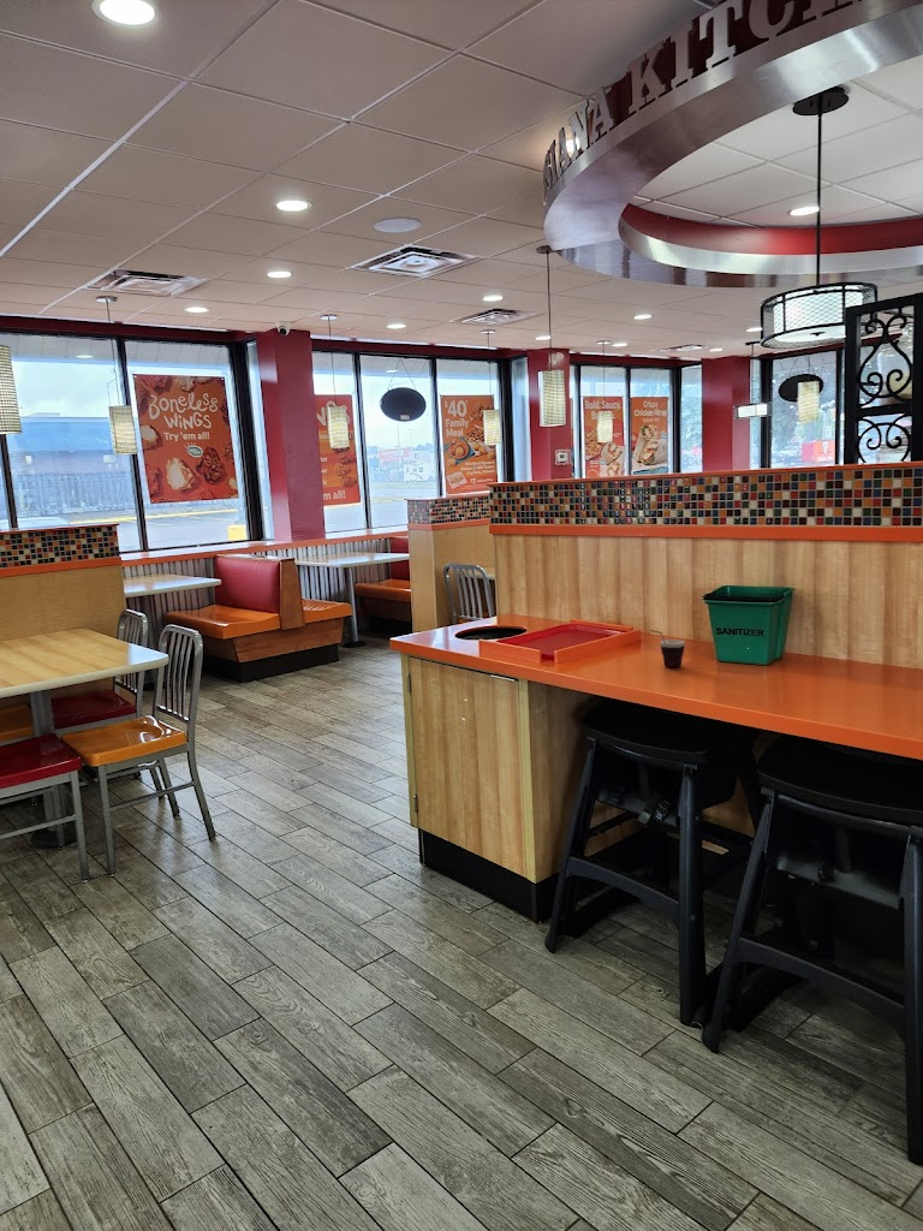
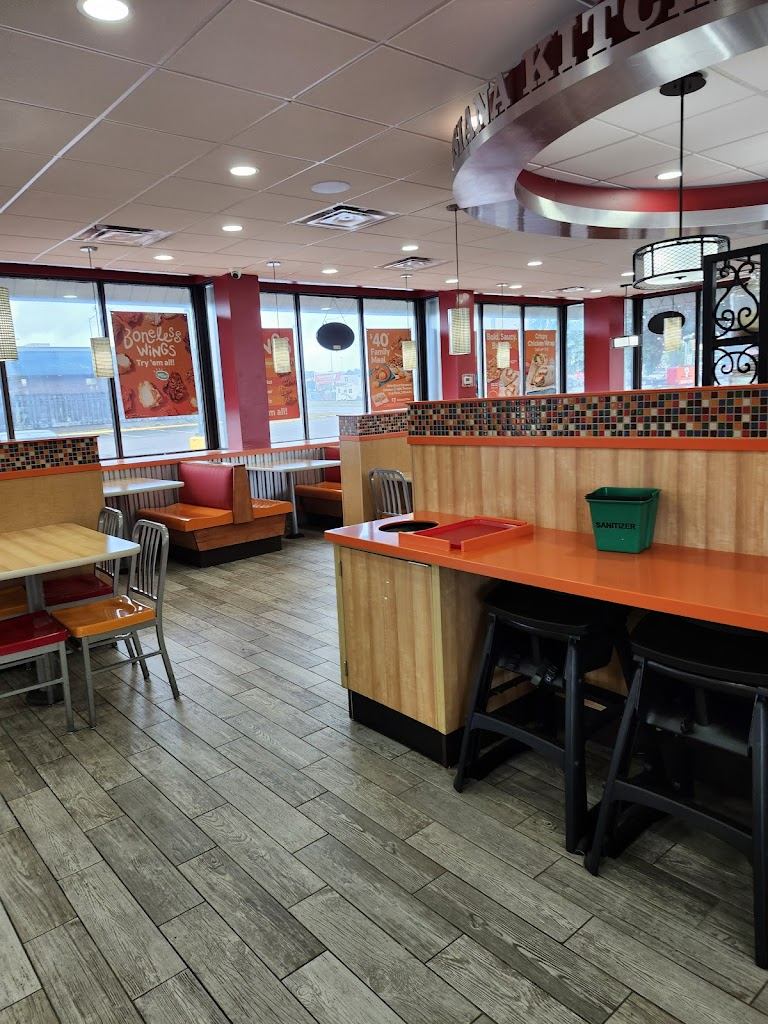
- cup (666, 647)
